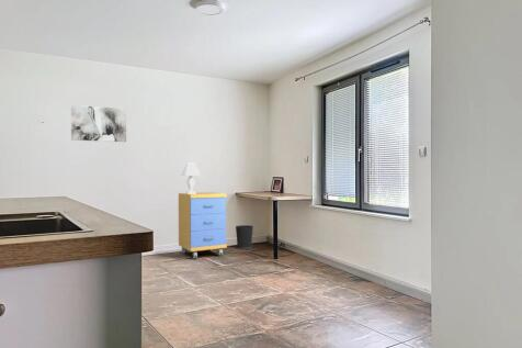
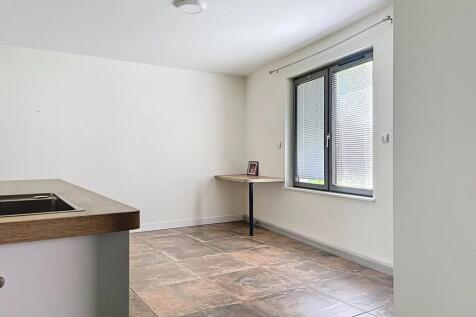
- storage cabinet (202, 223)
- wastebasket (243, 236)
- wall art (99, 124)
- table lamp (191, 178)
